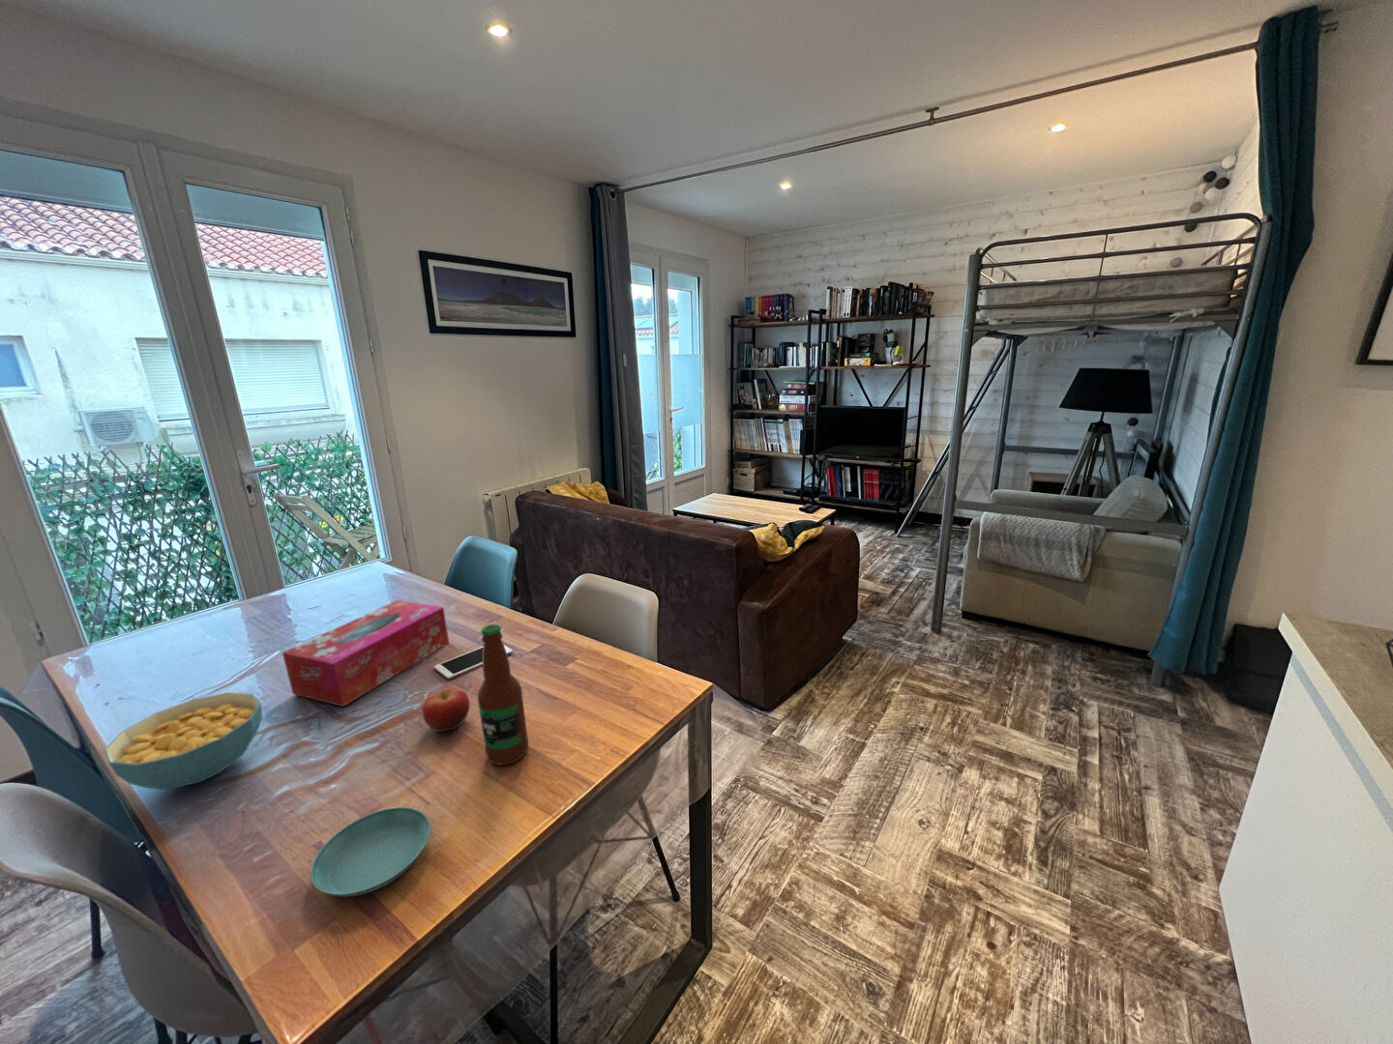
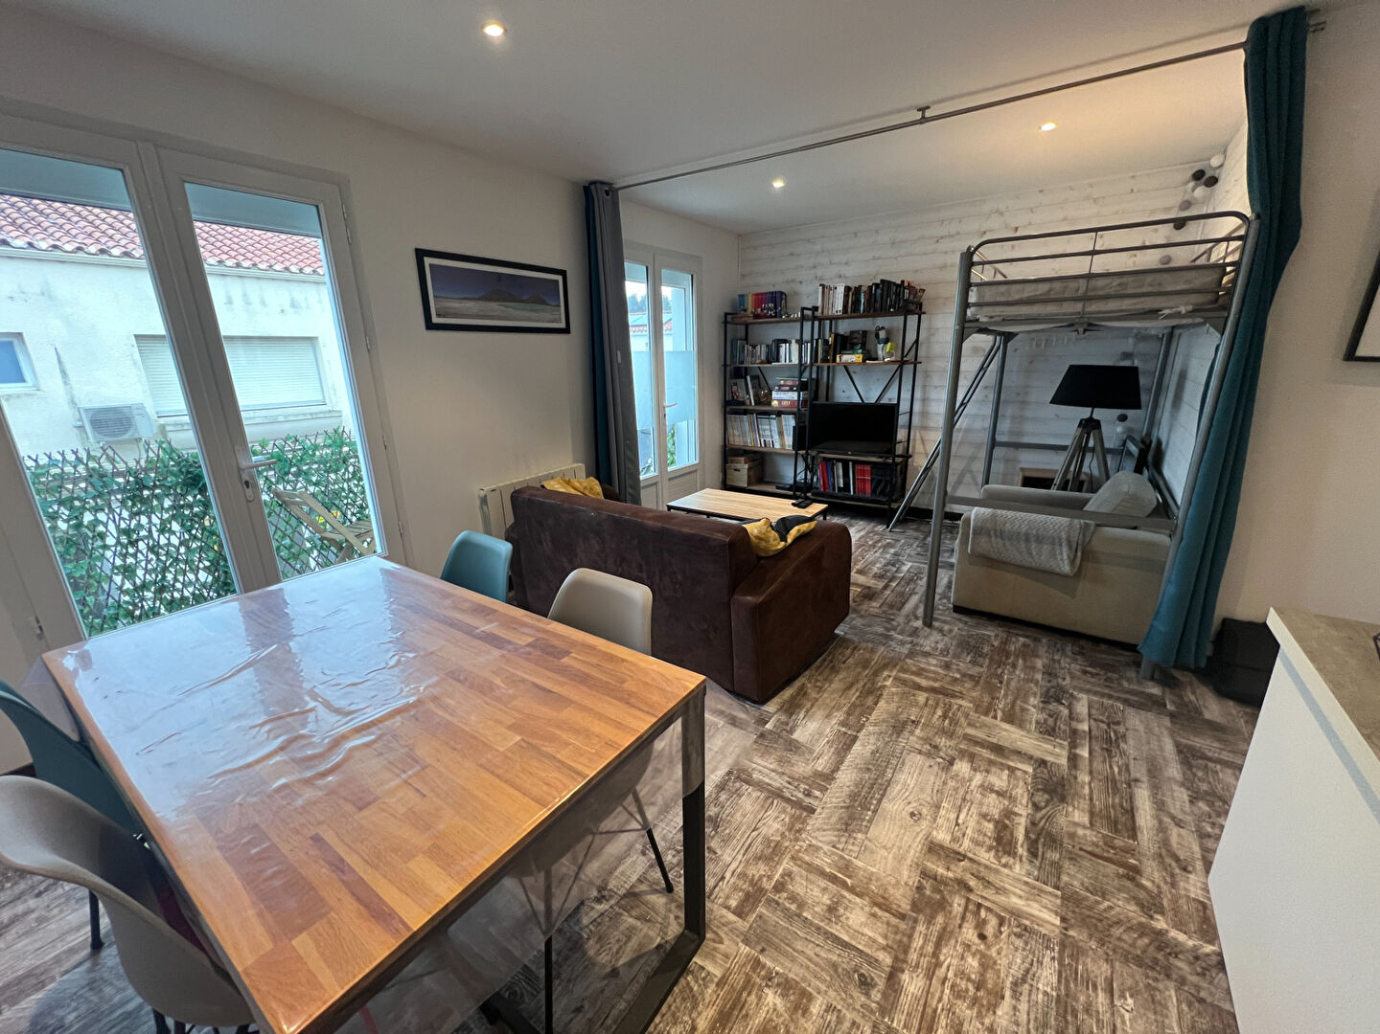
- fruit (446, 706)
- bottle (499, 692)
- cereal bowl (194, 748)
- tissue box (373, 647)
- saucer (374, 853)
- cell phone (474, 658)
